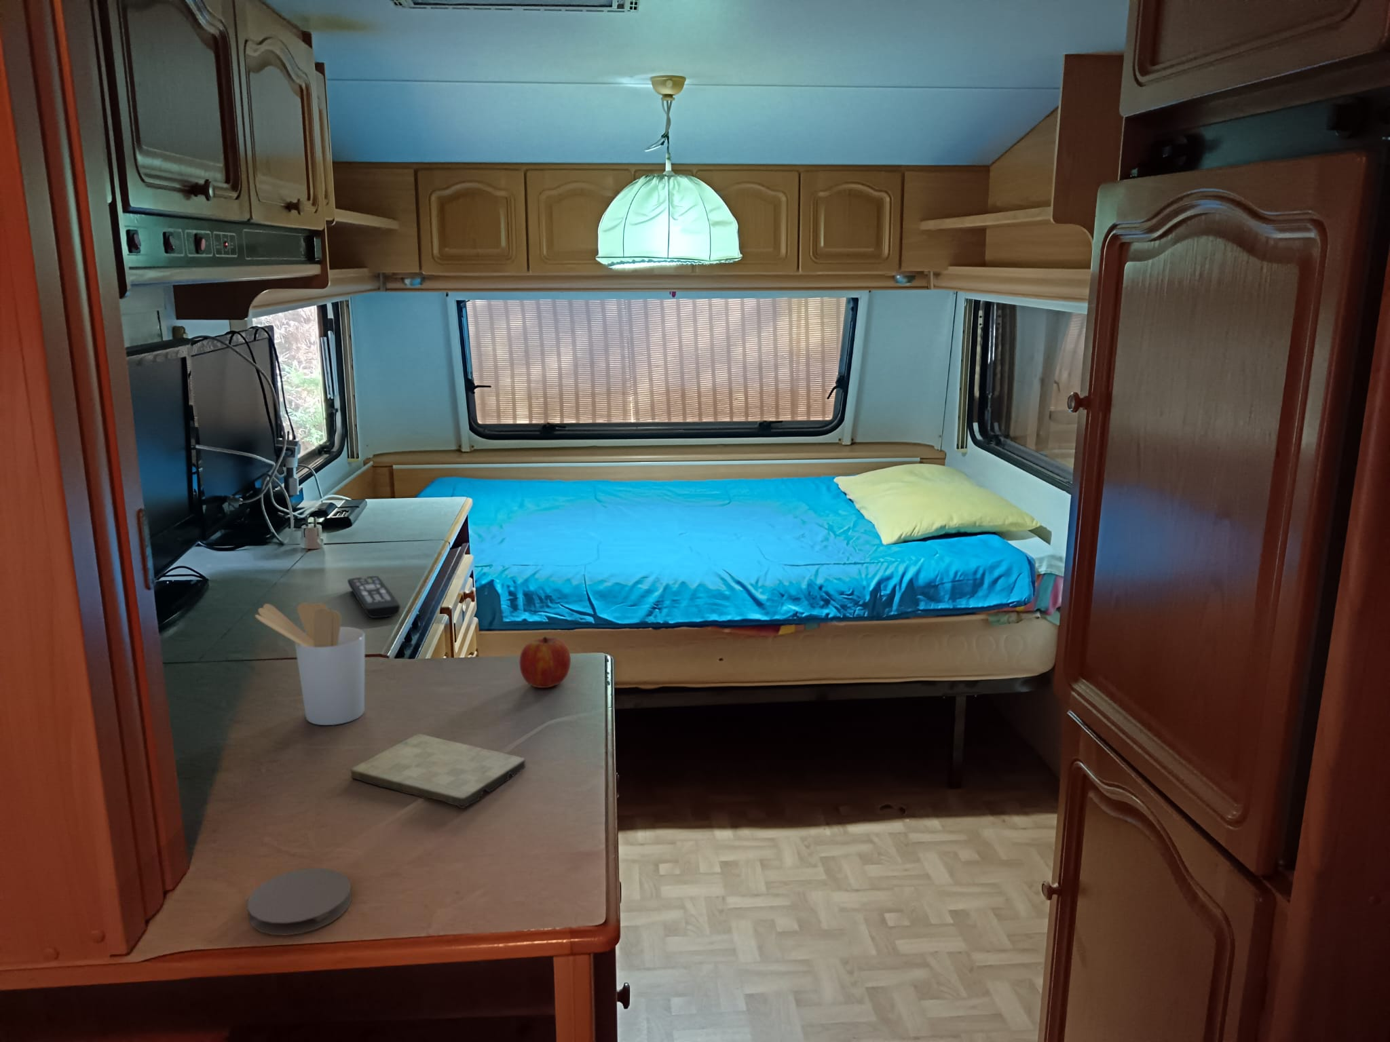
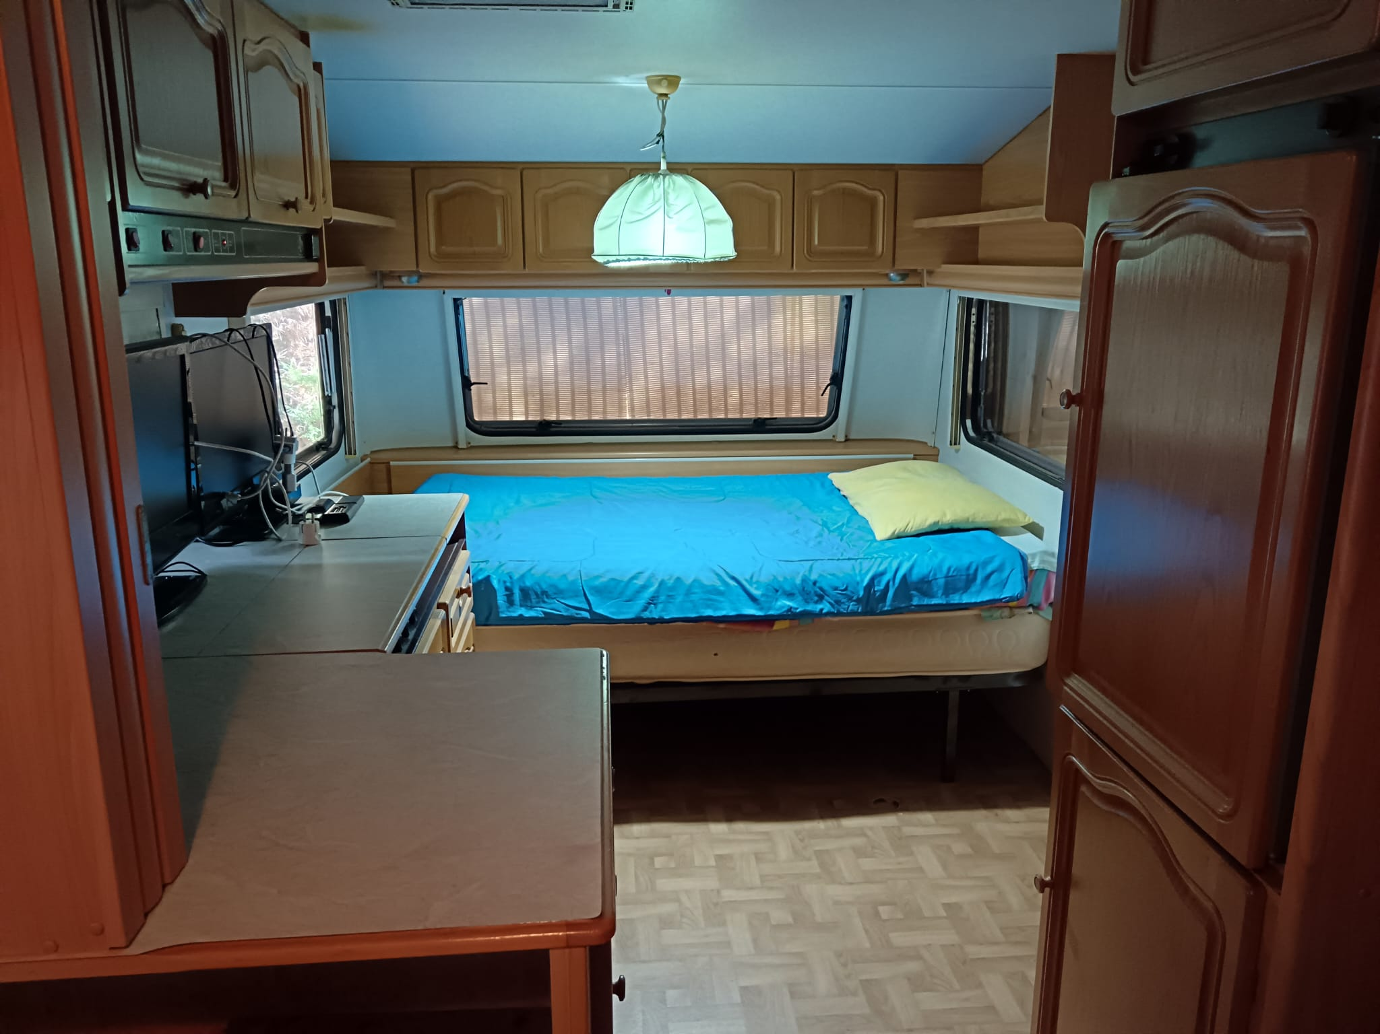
- fruit (544, 659)
- cutting board (439, 767)
- coaster (300, 900)
- remote control (372, 595)
- utensil holder (312, 659)
